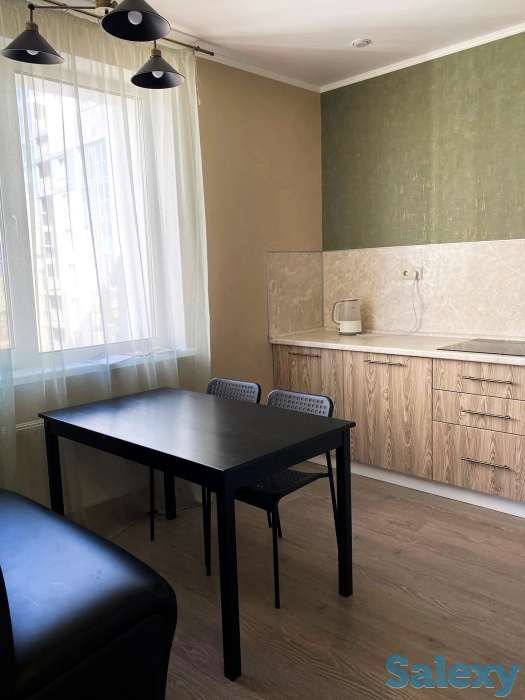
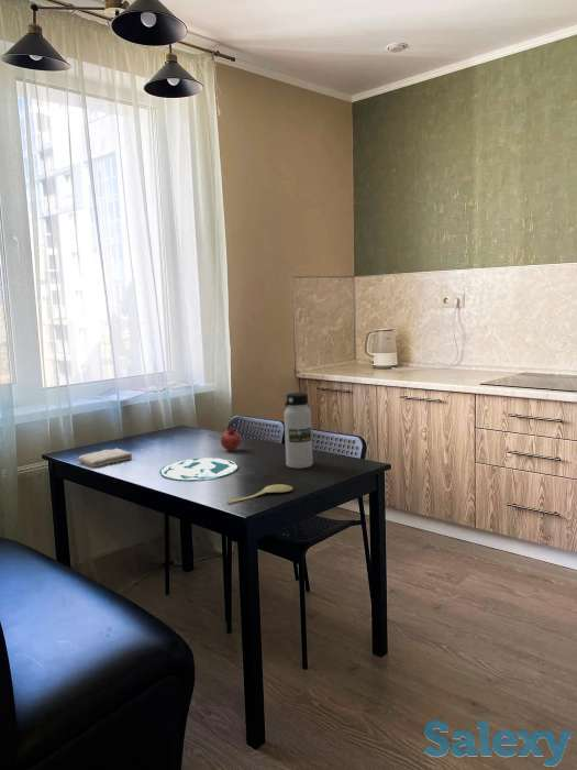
+ water bottle (298, 429)
+ spoon (259, 493)
+ plate (199, 464)
+ fruit (230, 438)
+ washcloth (106, 457)
